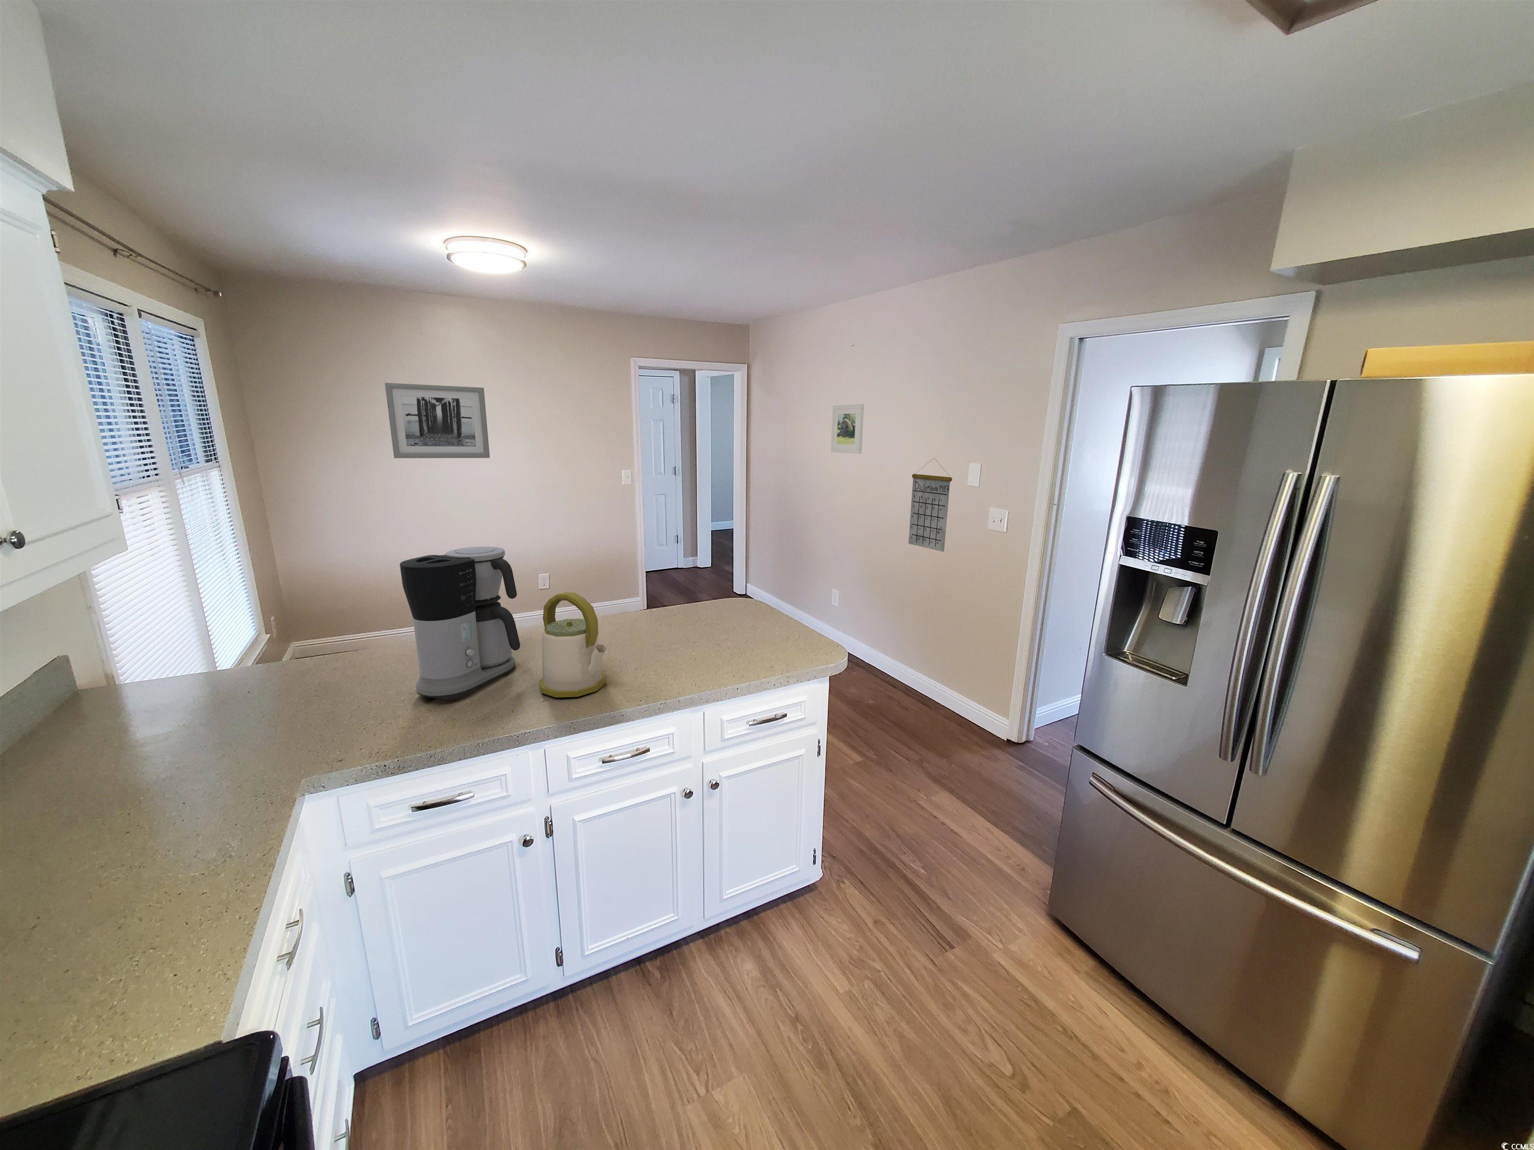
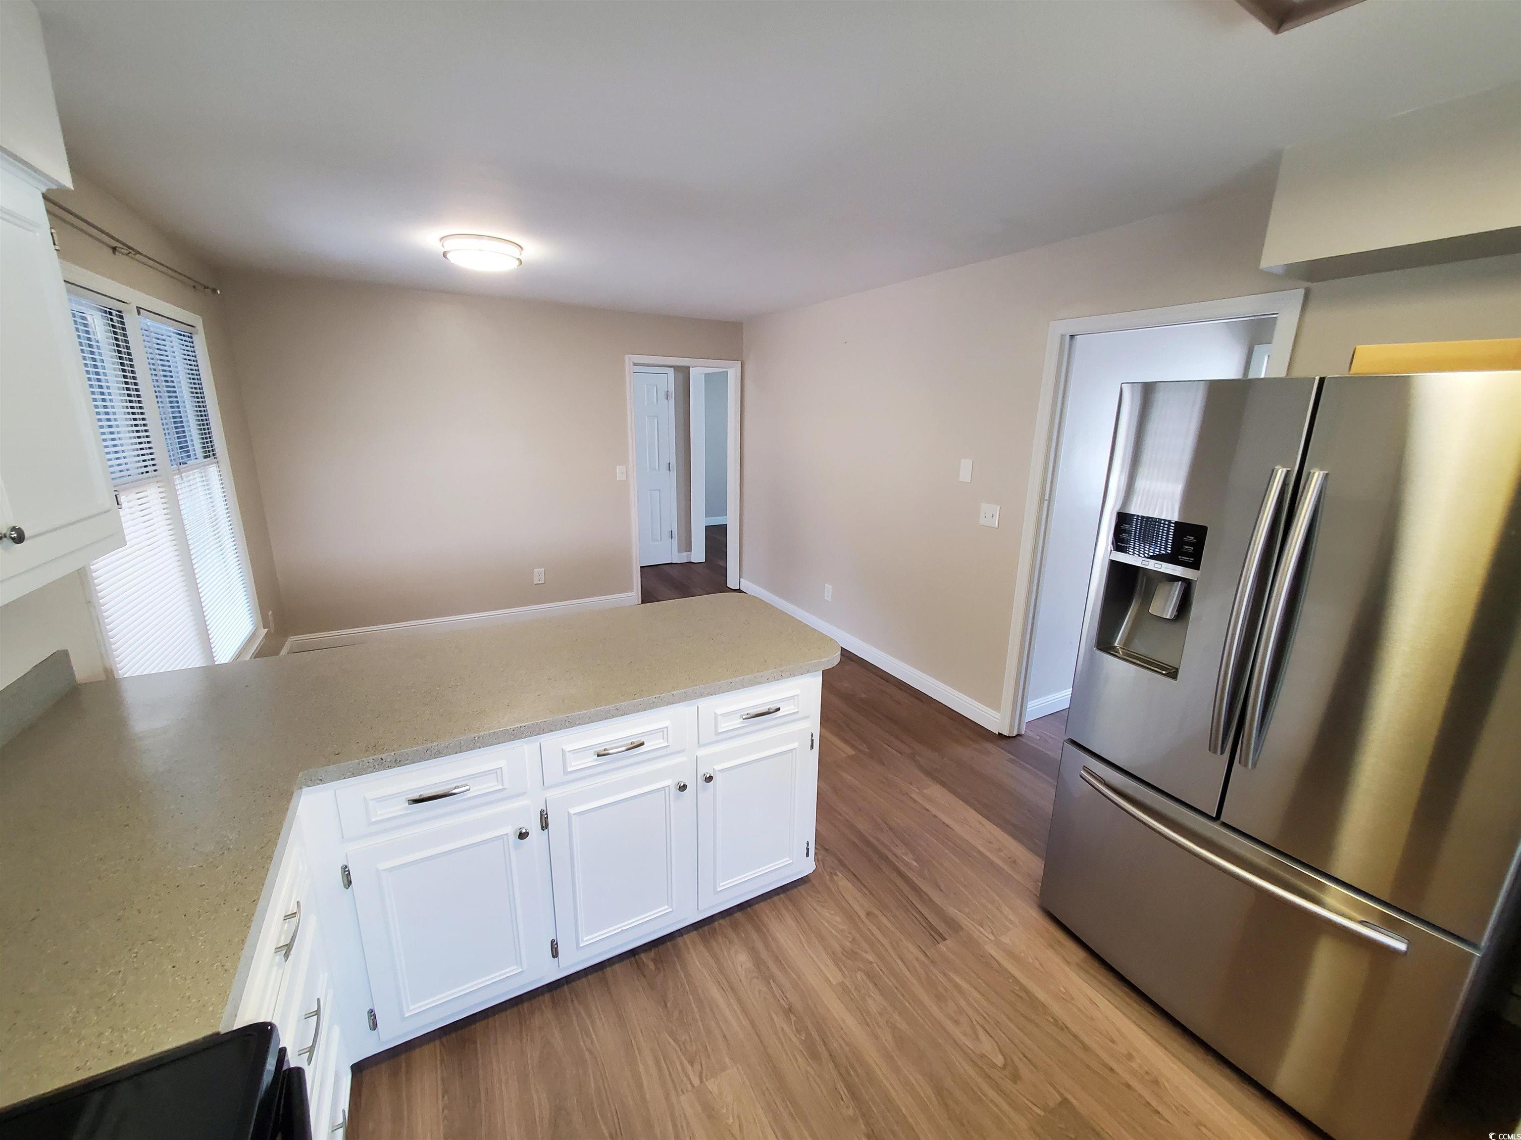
- calendar (929, 503)
- wall art (440, 422)
- coffee maker (469, 620)
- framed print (847, 429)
- kettle (575, 640)
